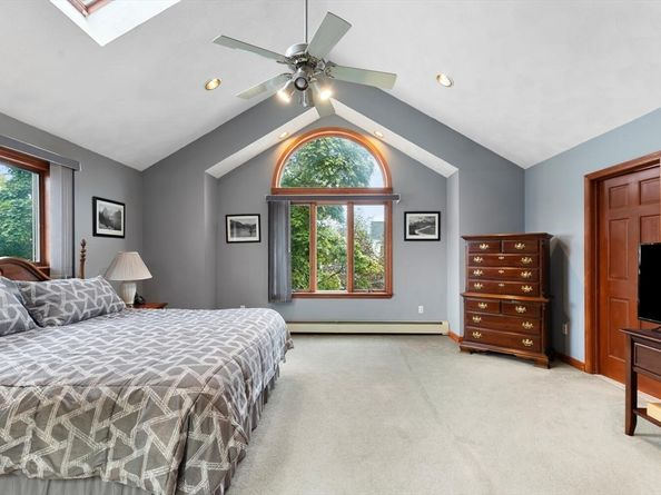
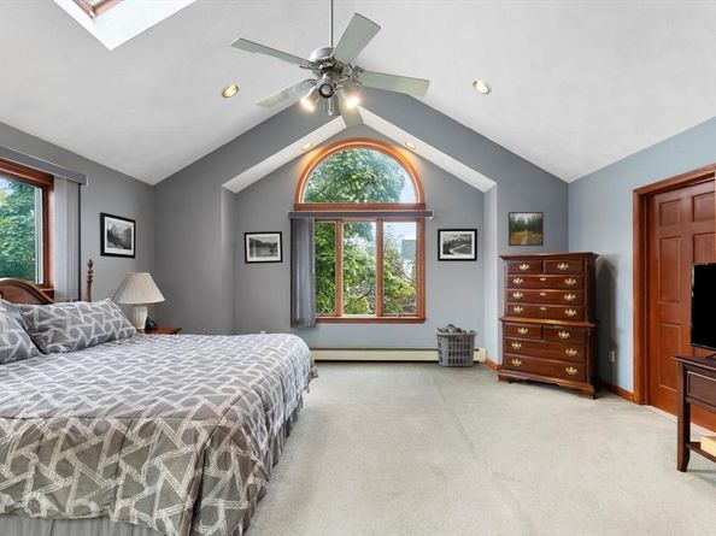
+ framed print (526, 229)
+ clothes hamper (456, 344)
